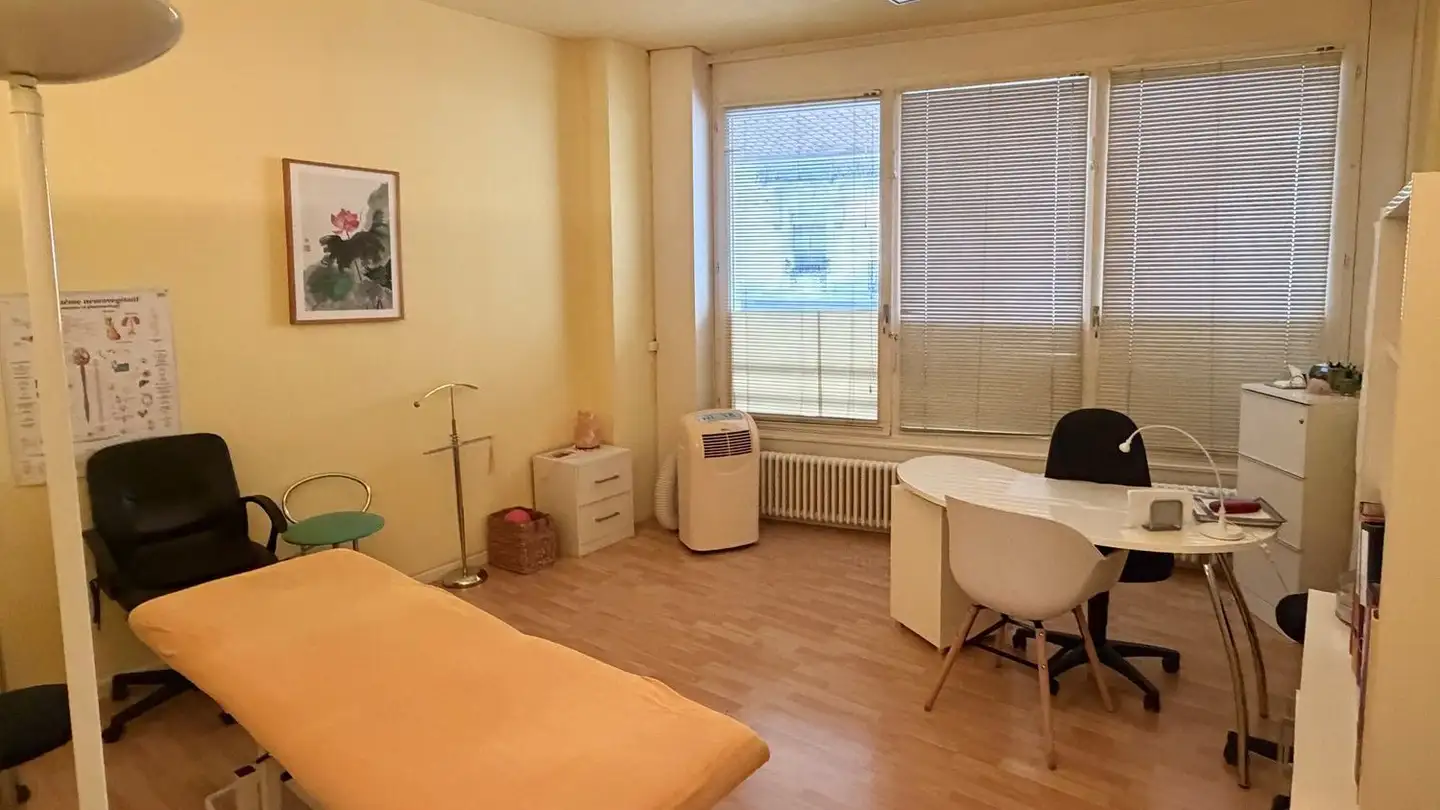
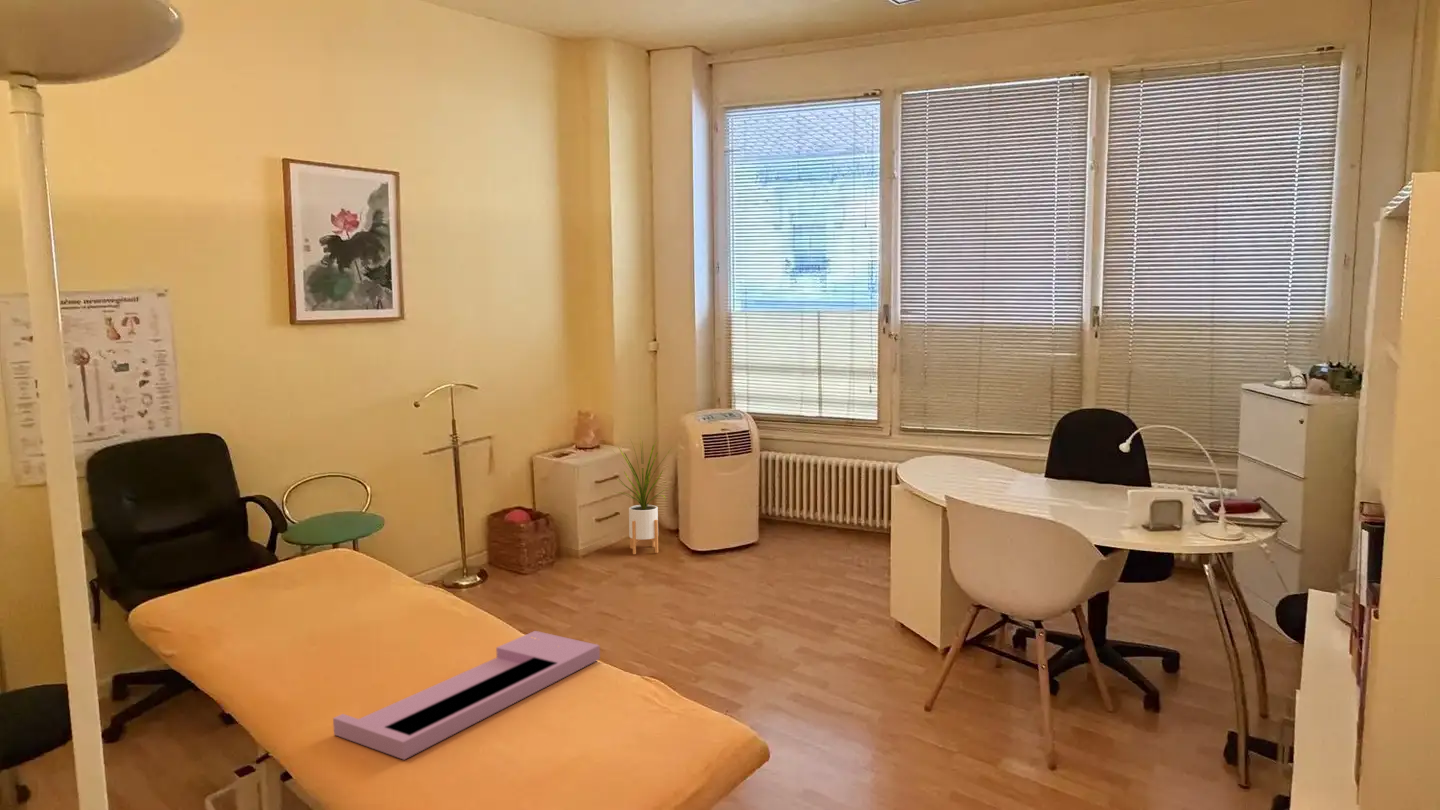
+ house plant (642, 493)
+ tray (479, 685)
